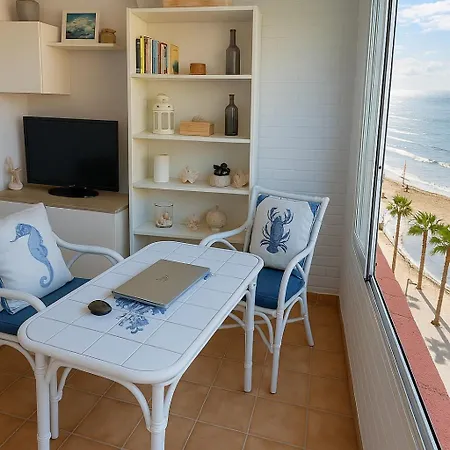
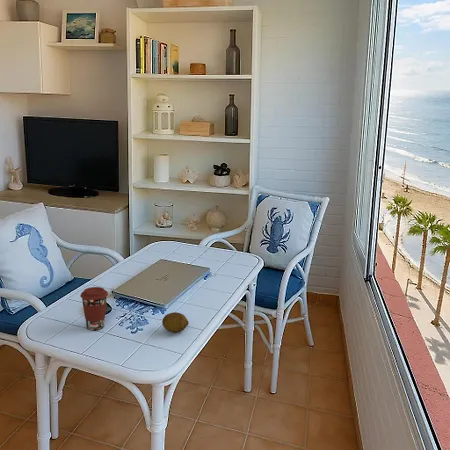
+ fruit (175, 322)
+ coffee cup (94, 308)
